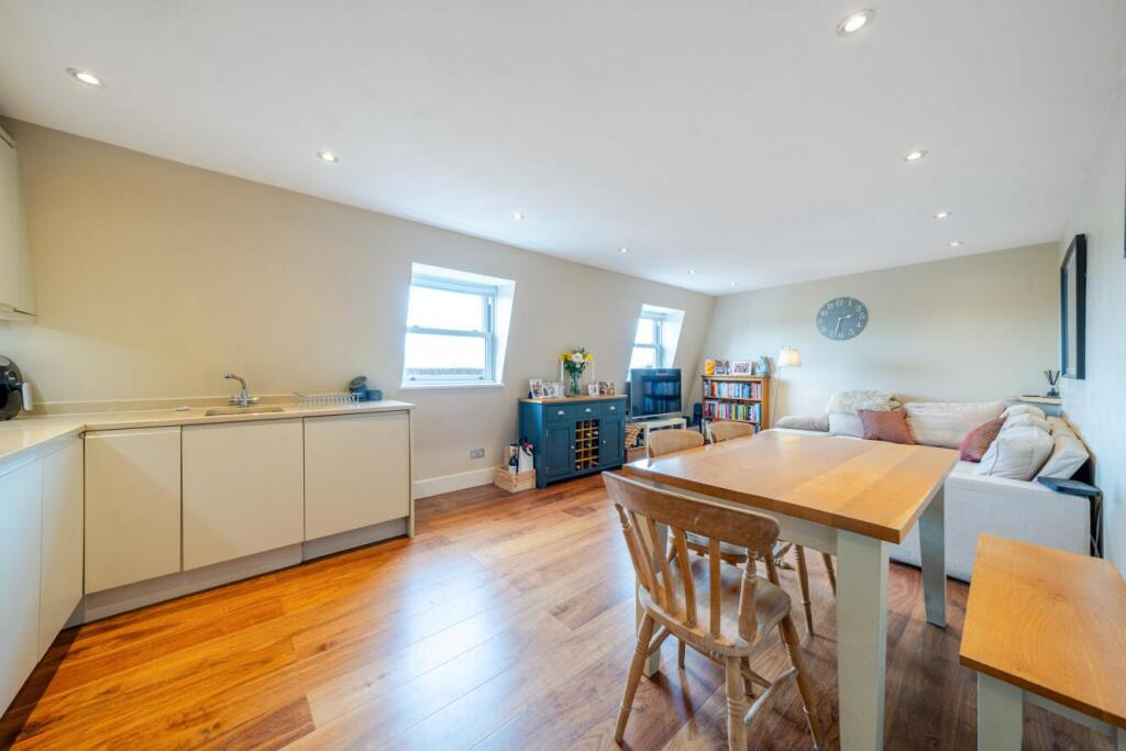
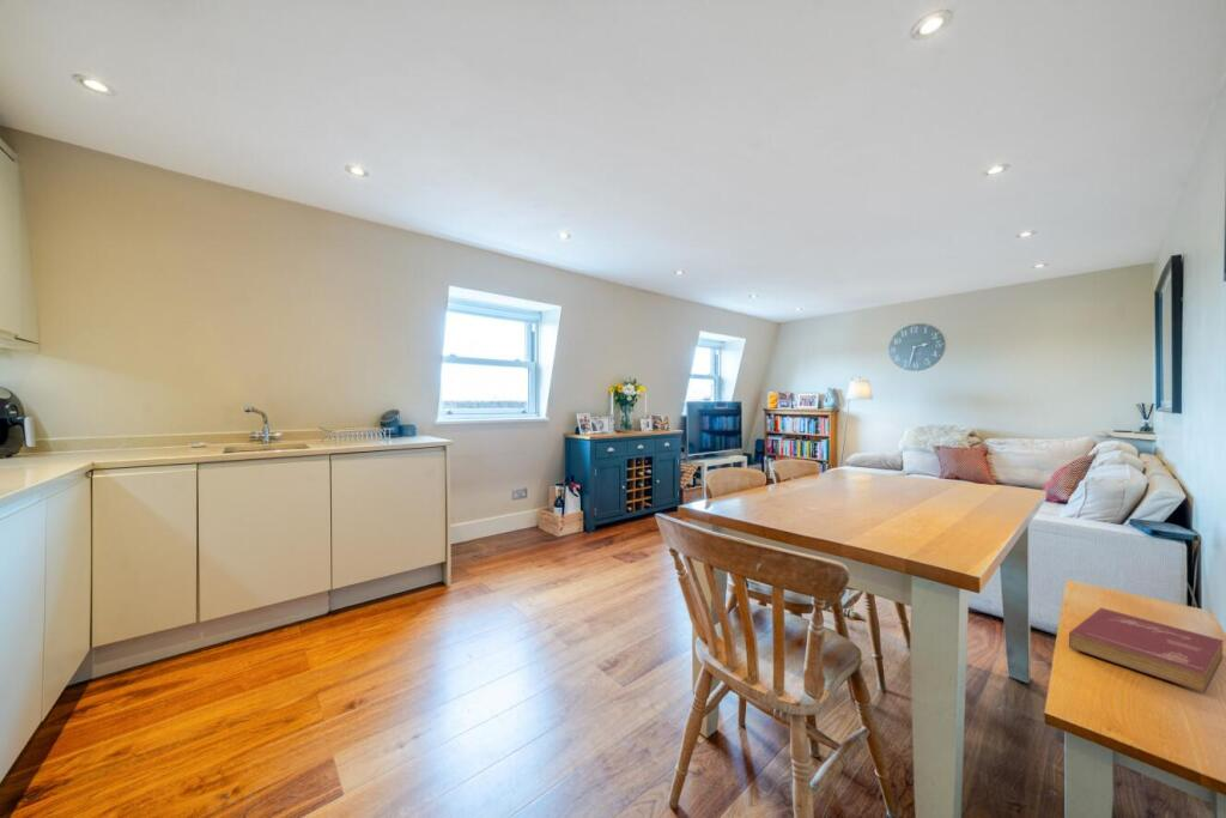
+ book (1145, 643)
